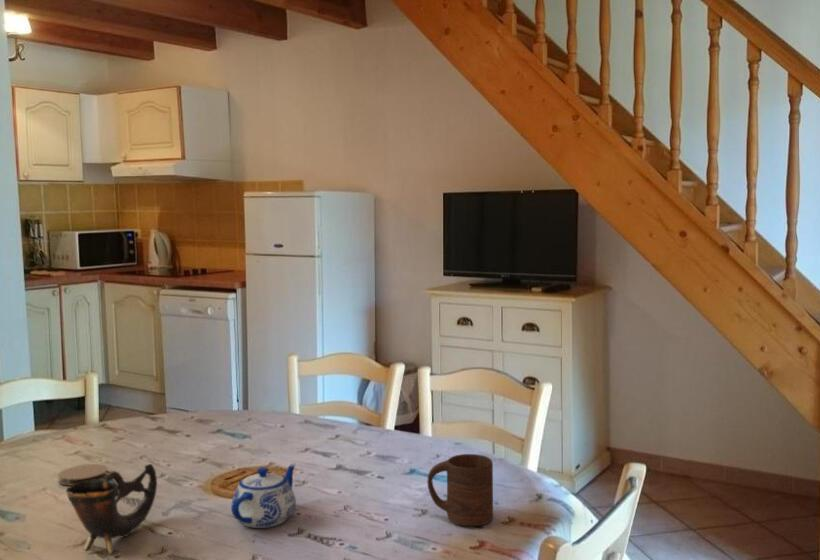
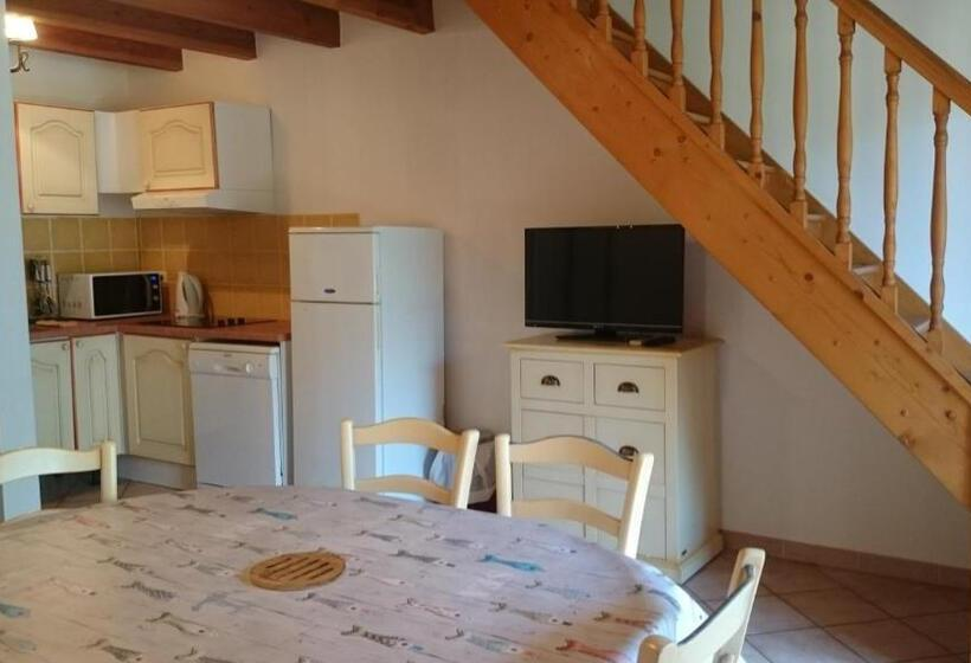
- cup (463, 490)
- teapot (266, 492)
- coaster (83, 474)
- cup (117, 502)
